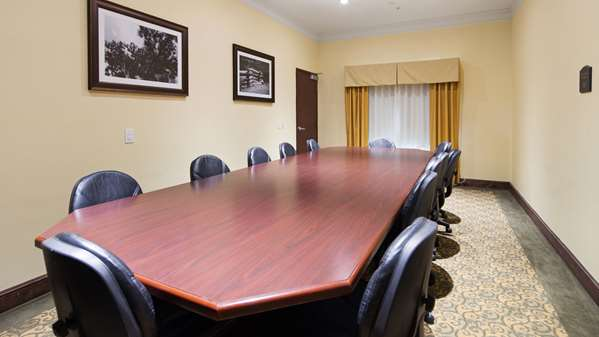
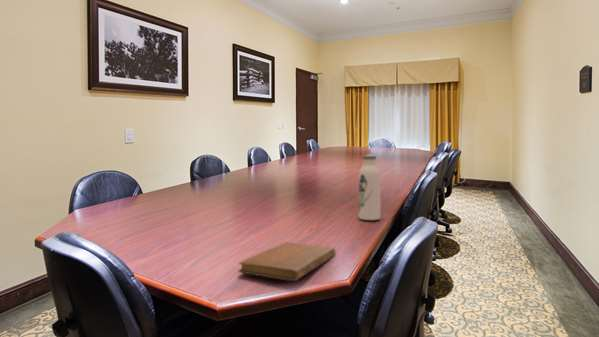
+ water bottle (369, 186)
+ notebook (290, 258)
